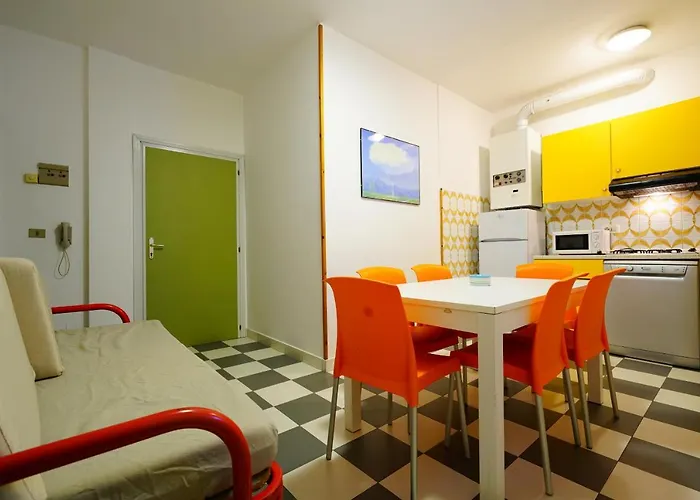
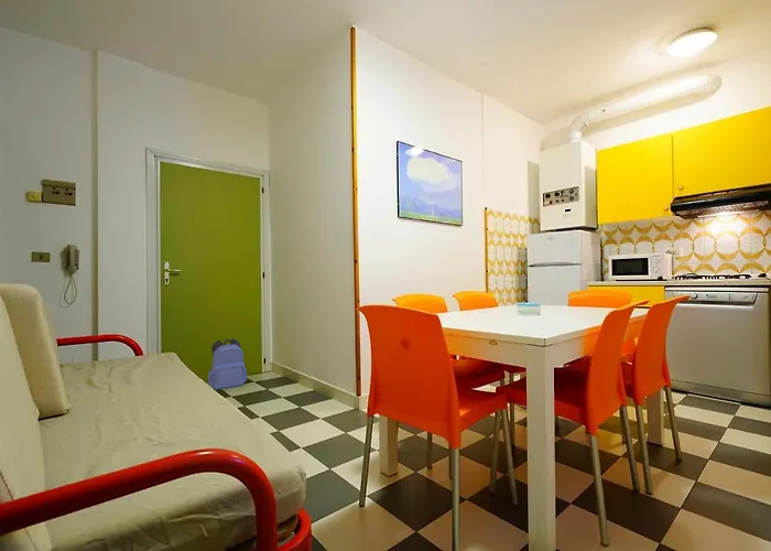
+ backpack (226, 361)
